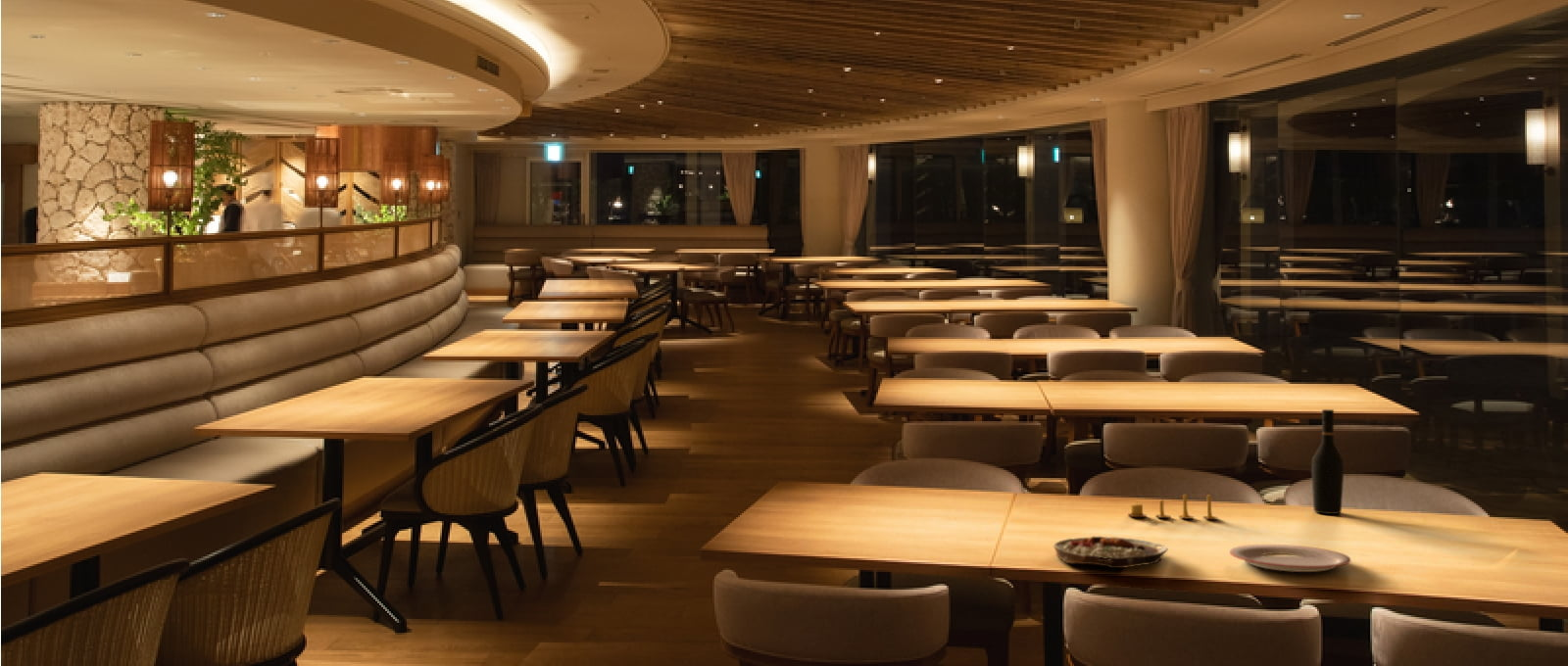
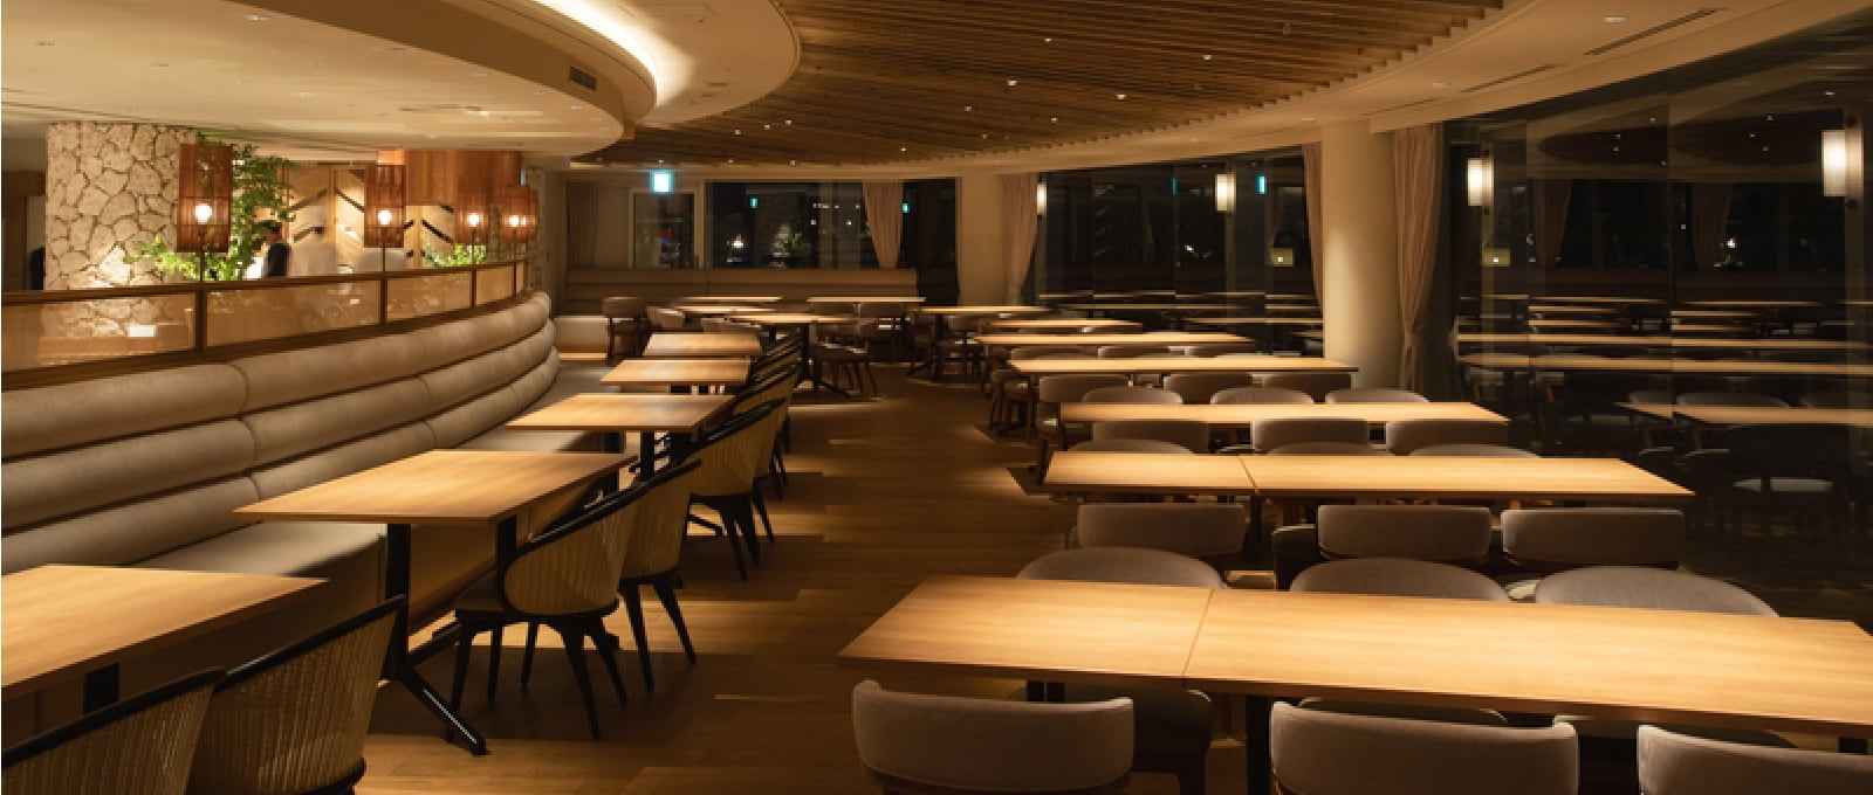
- plate (1109, 547)
- candle (1162, 504)
- plate (1289, 558)
- wine bottle (1327, 460)
